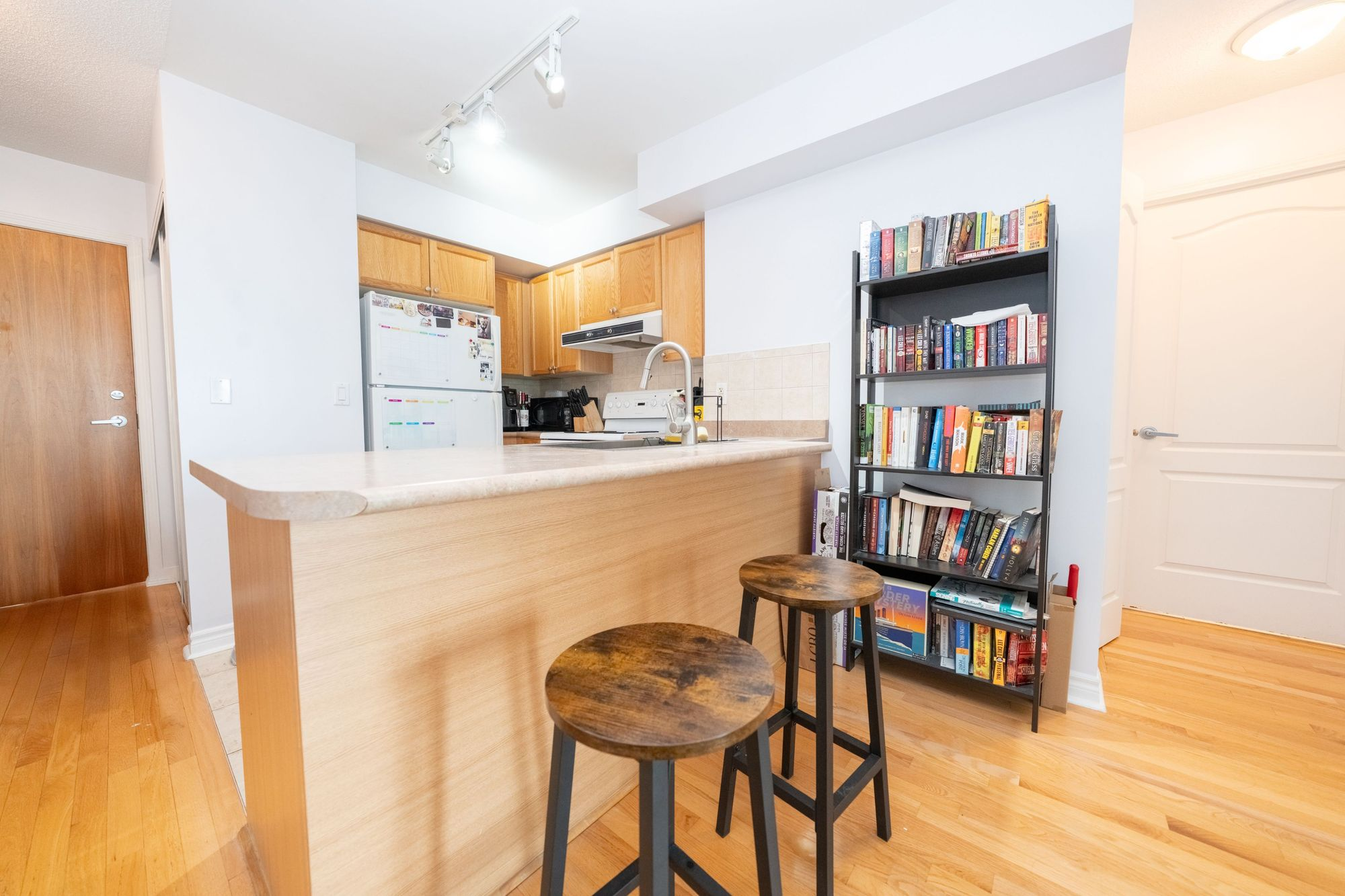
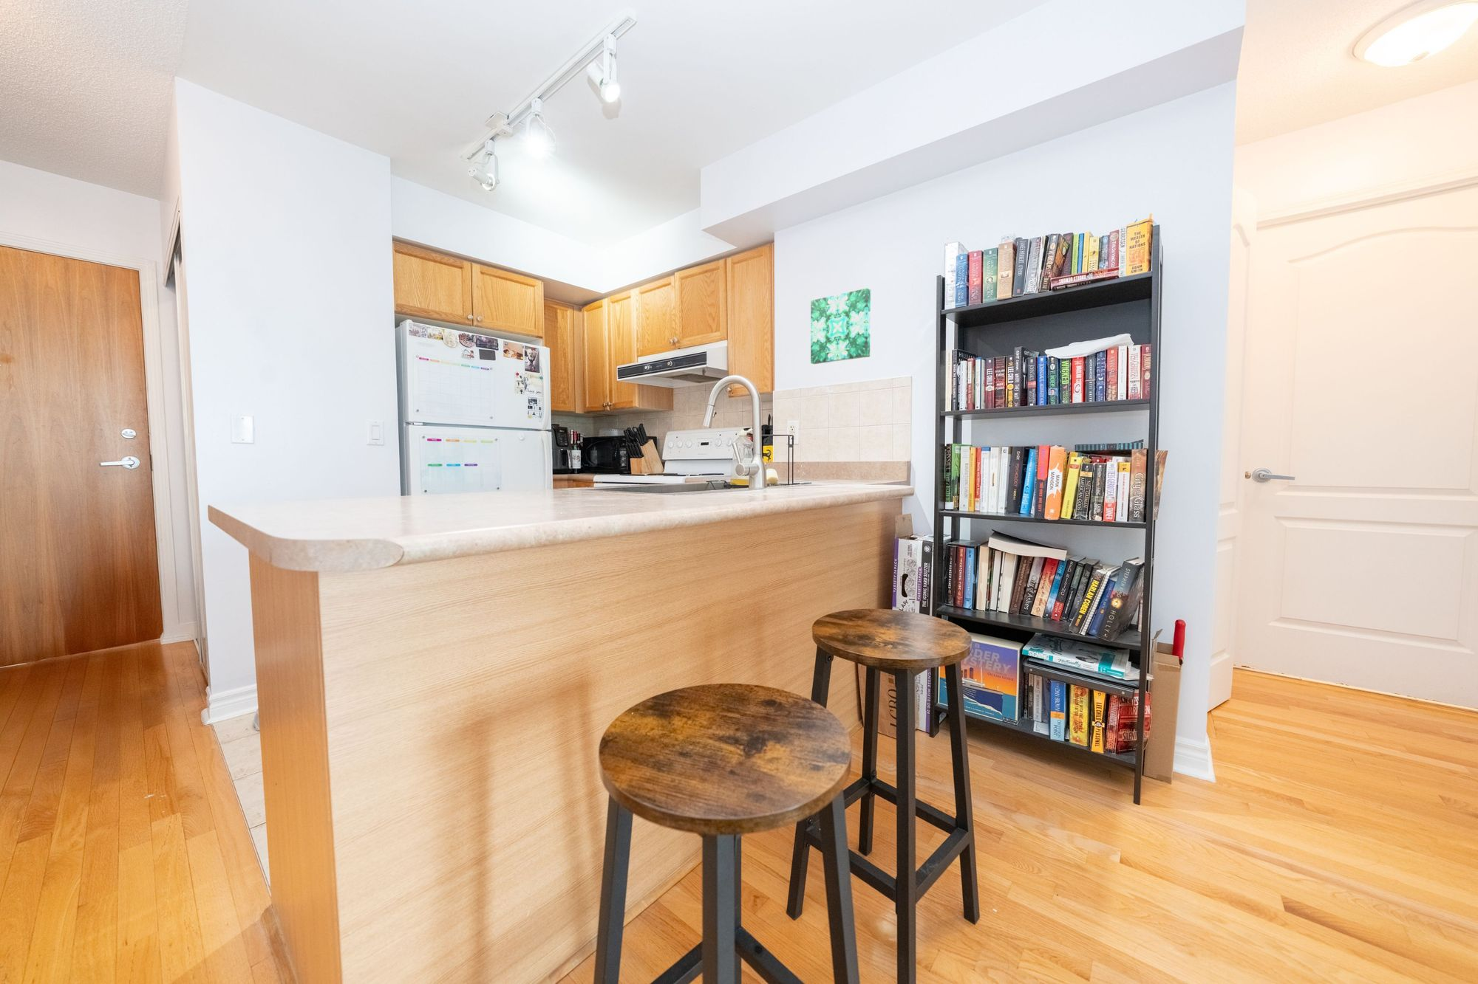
+ wall art (840, 327)
